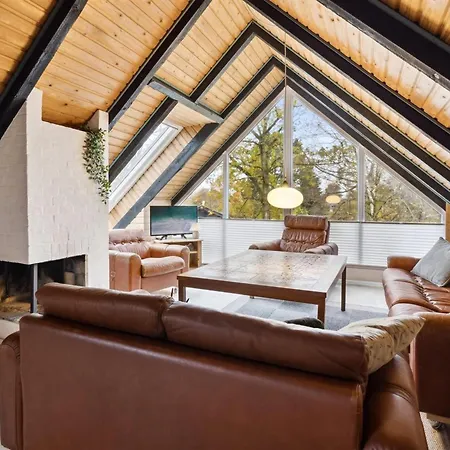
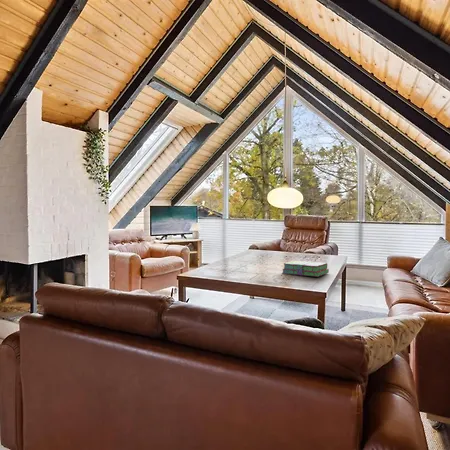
+ stack of books (305, 268)
